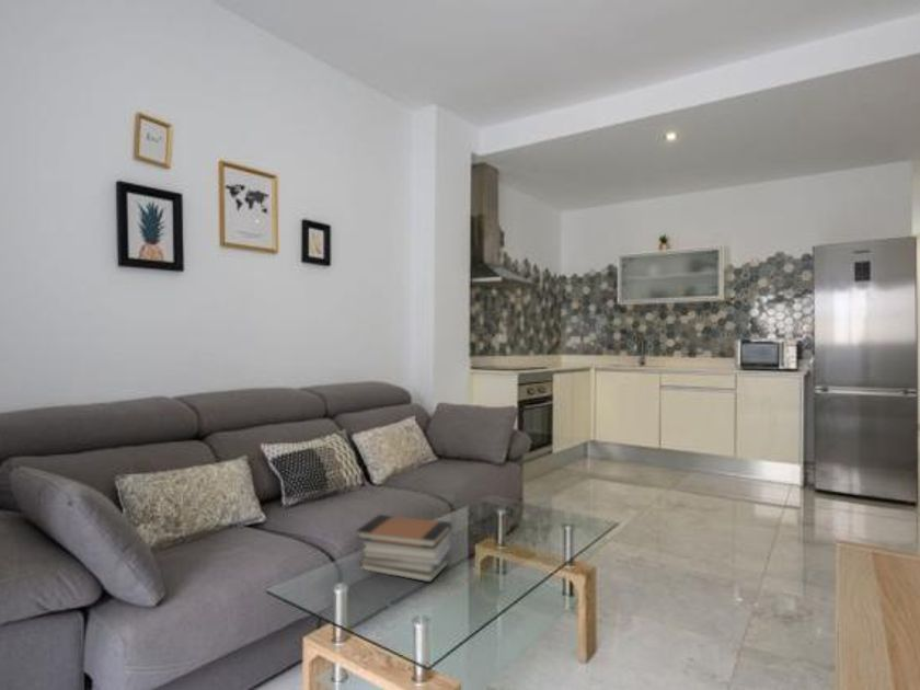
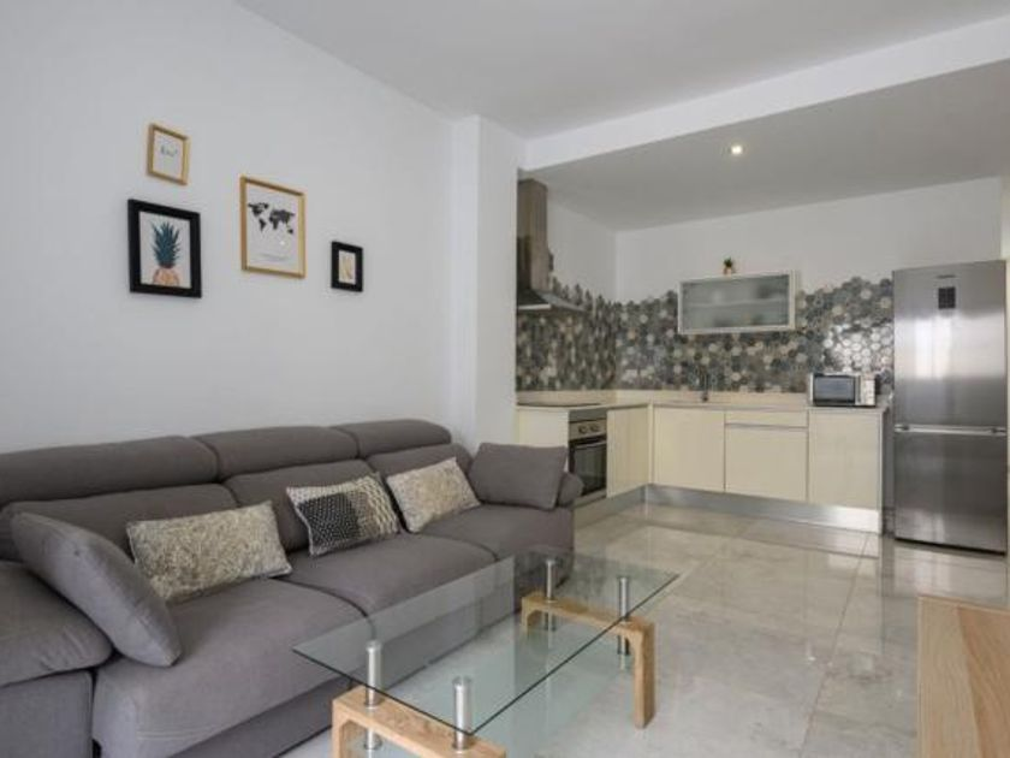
- book stack (405, 547)
